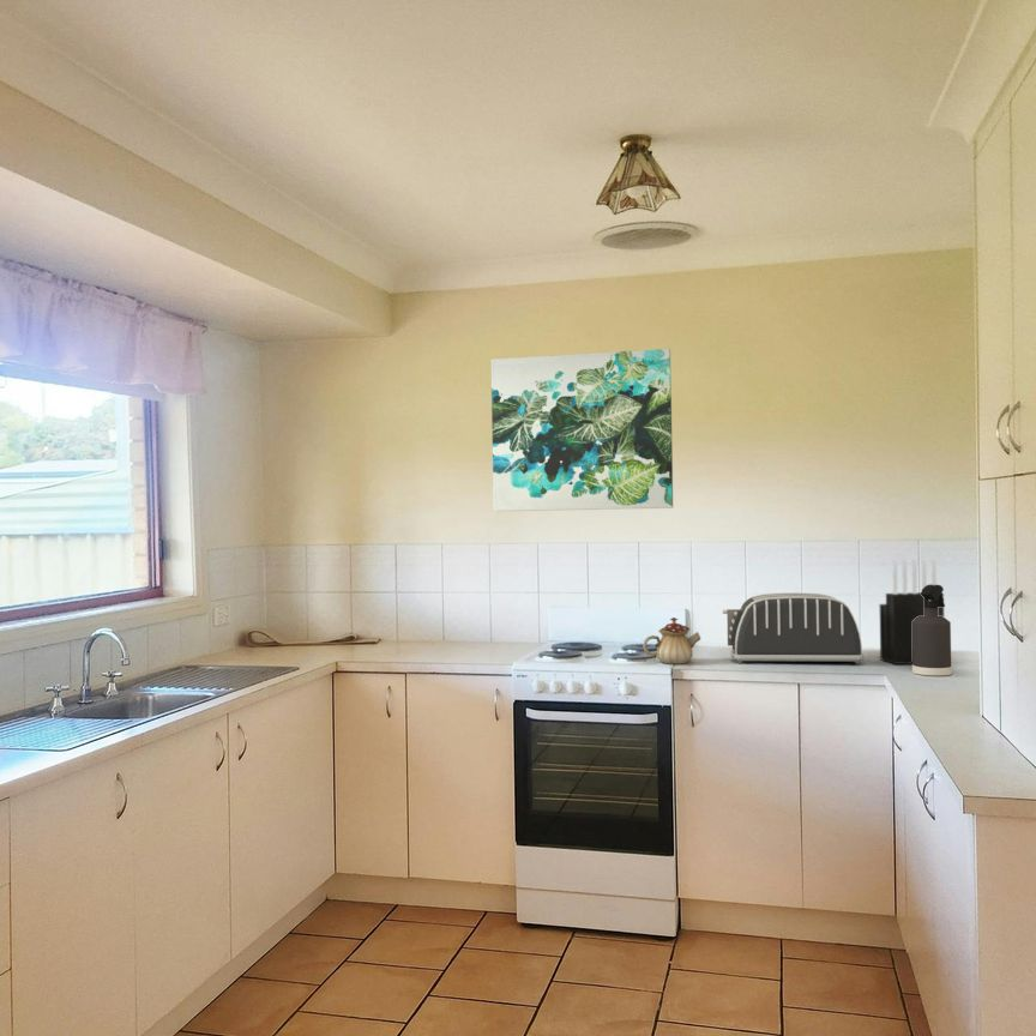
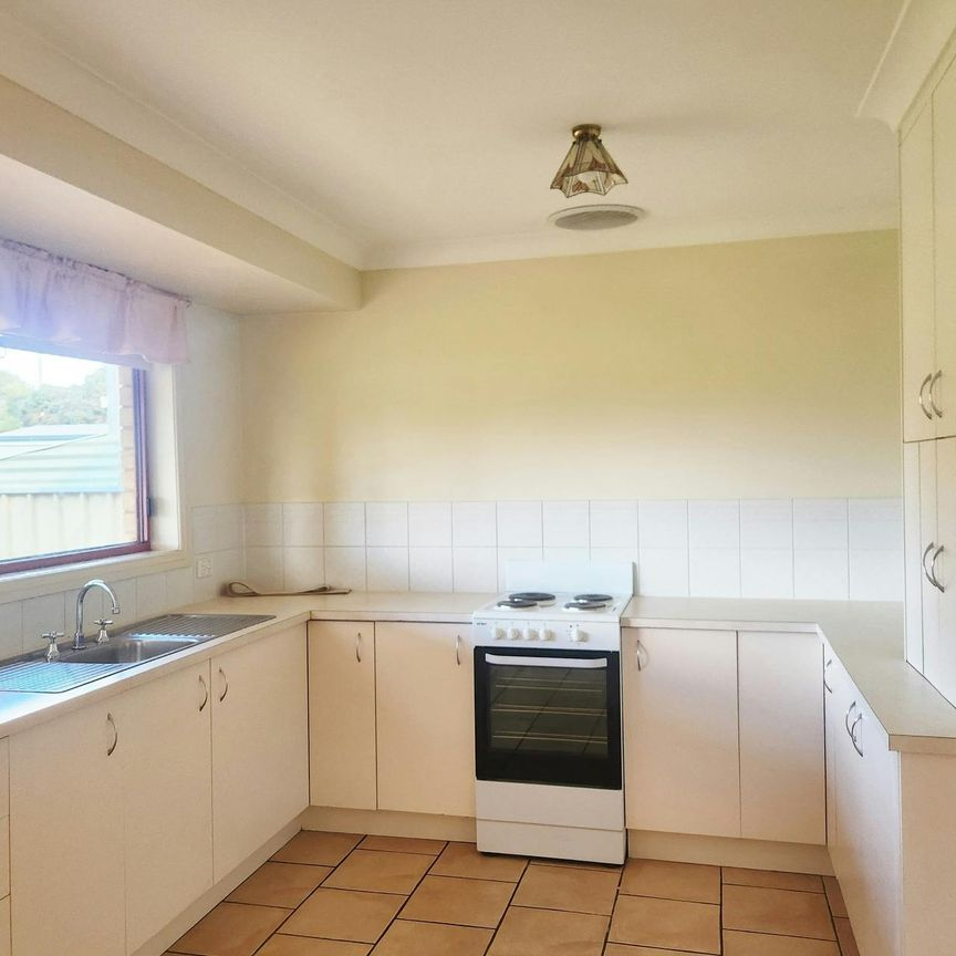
- knife block (909, 609)
- teapot (671, 639)
- spray bottle (932, 628)
- wall art (580, 432)
- toaster (790, 626)
